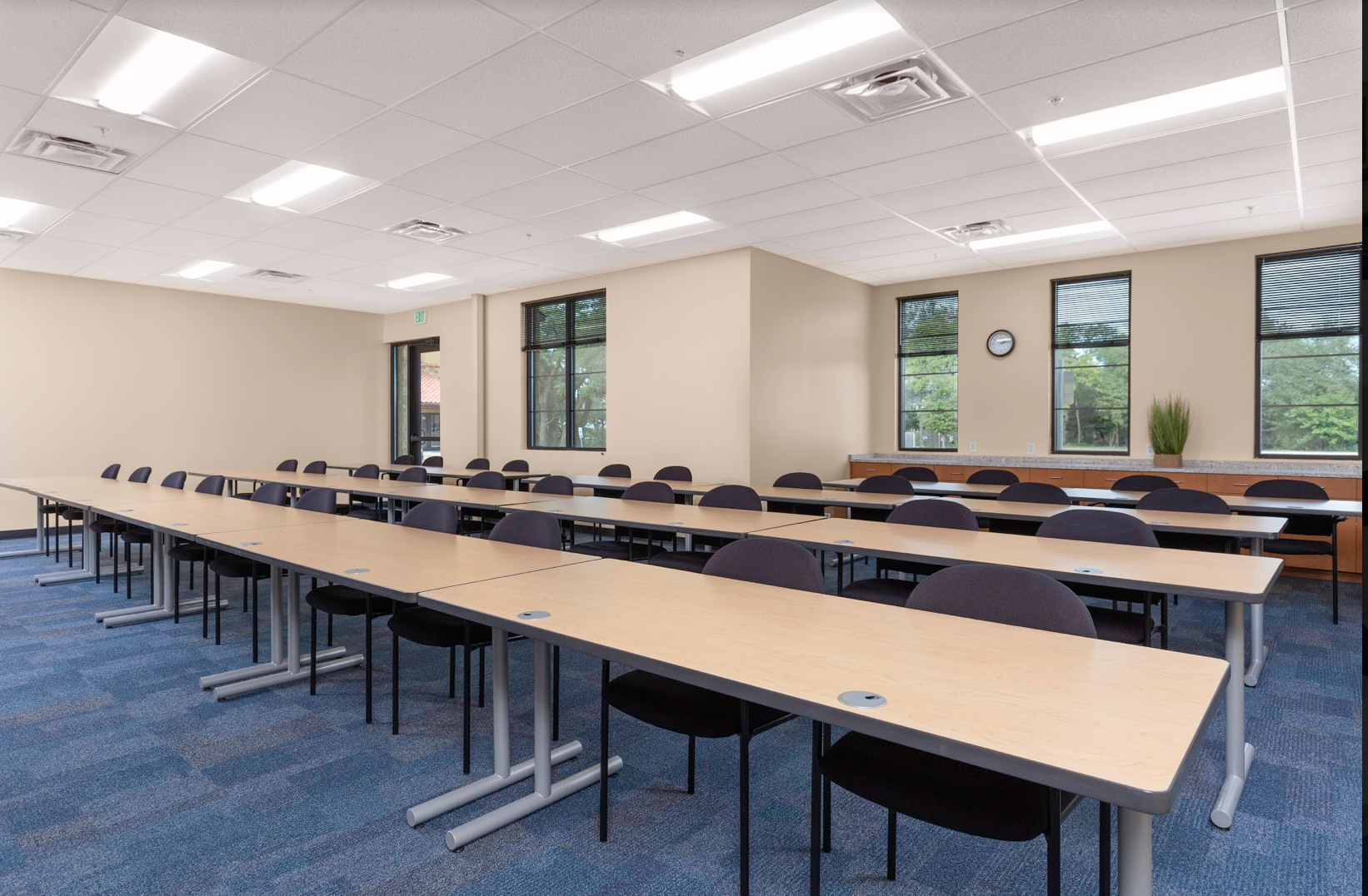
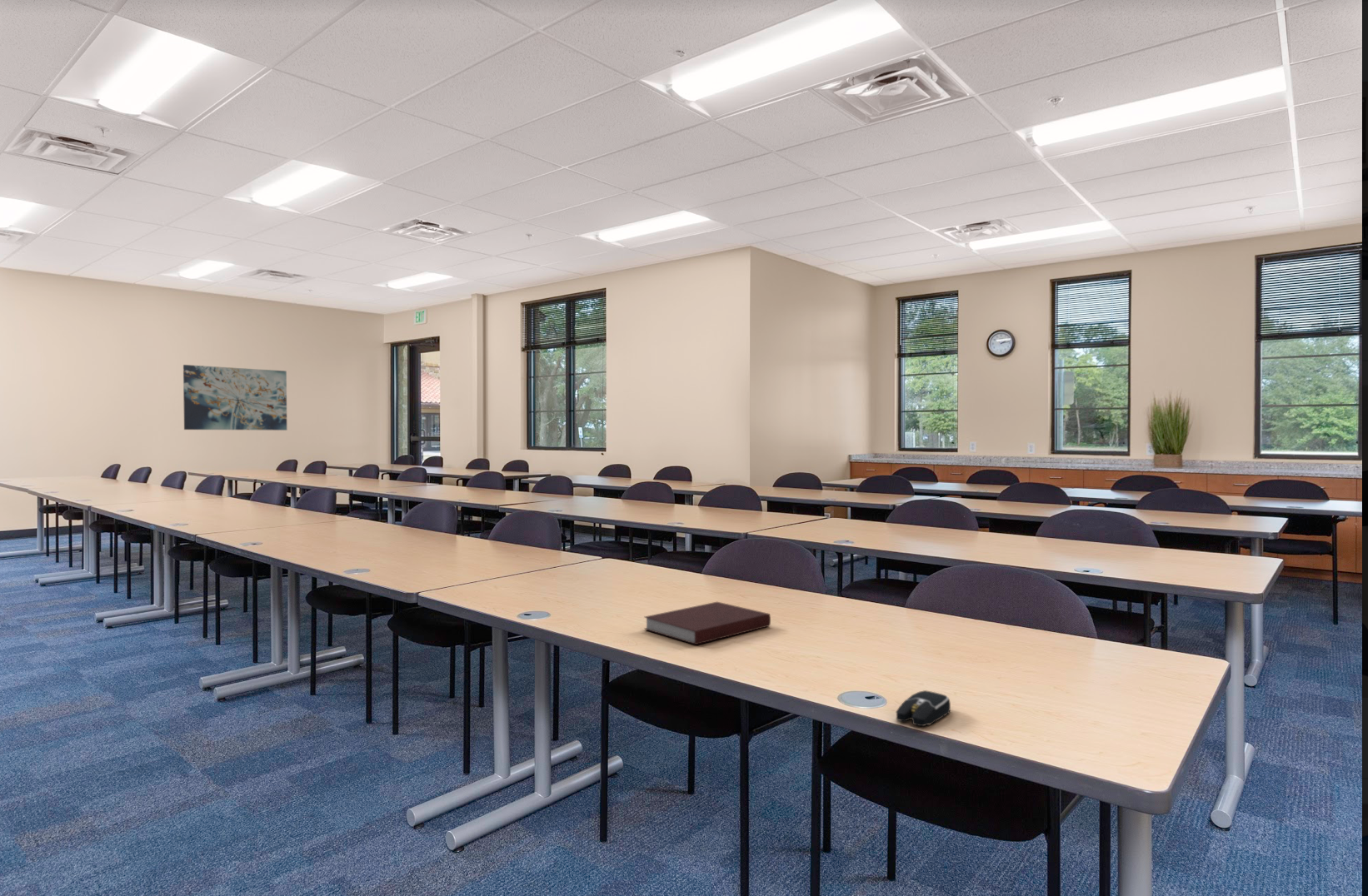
+ computer mouse (924, 705)
+ wall art (237, 399)
+ notebook (707, 621)
